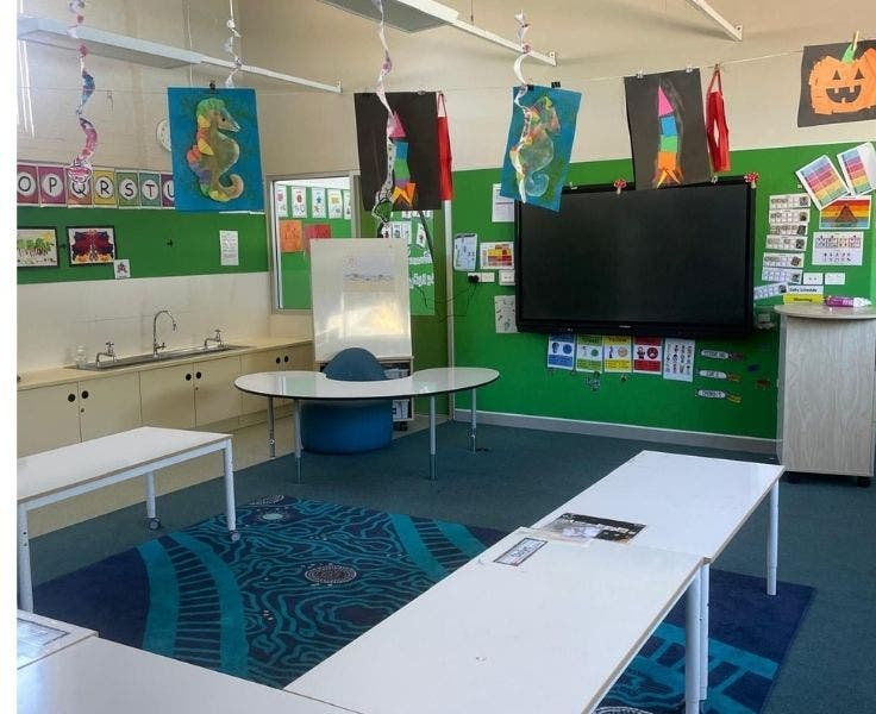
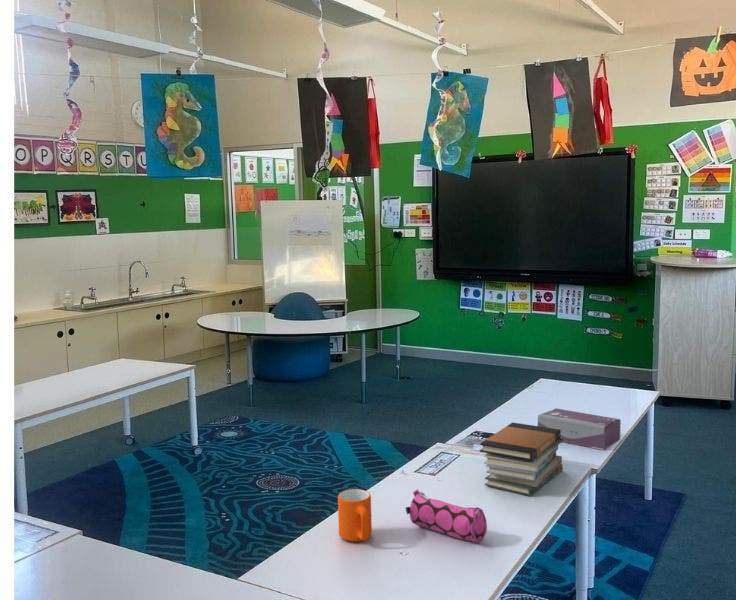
+ book stack (522, 457)
+ mug (359, 517)
+ tissue box (578, 427)
+ pencil case (447, 514)
